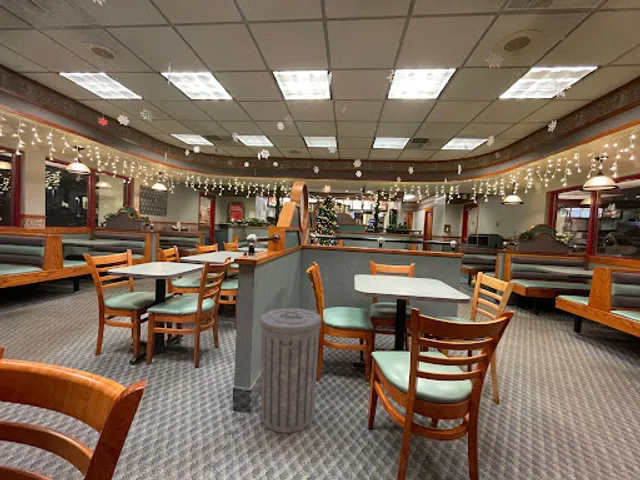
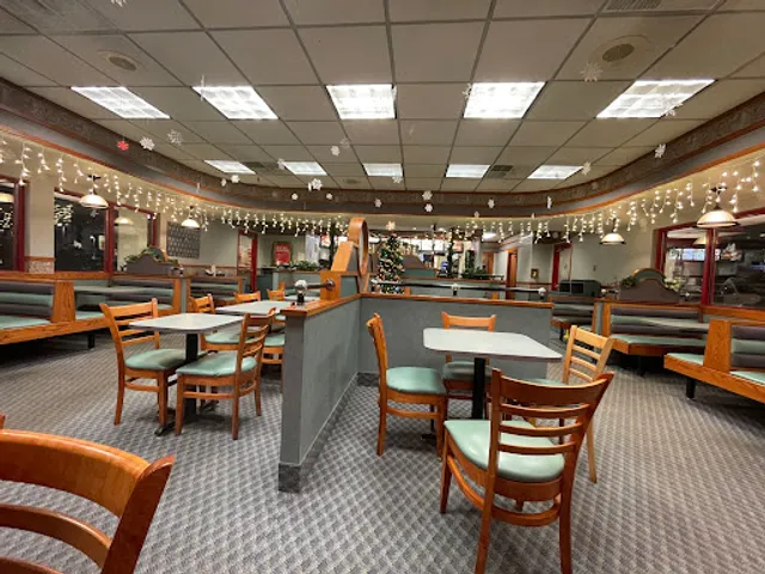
- trash can (289, 362)
